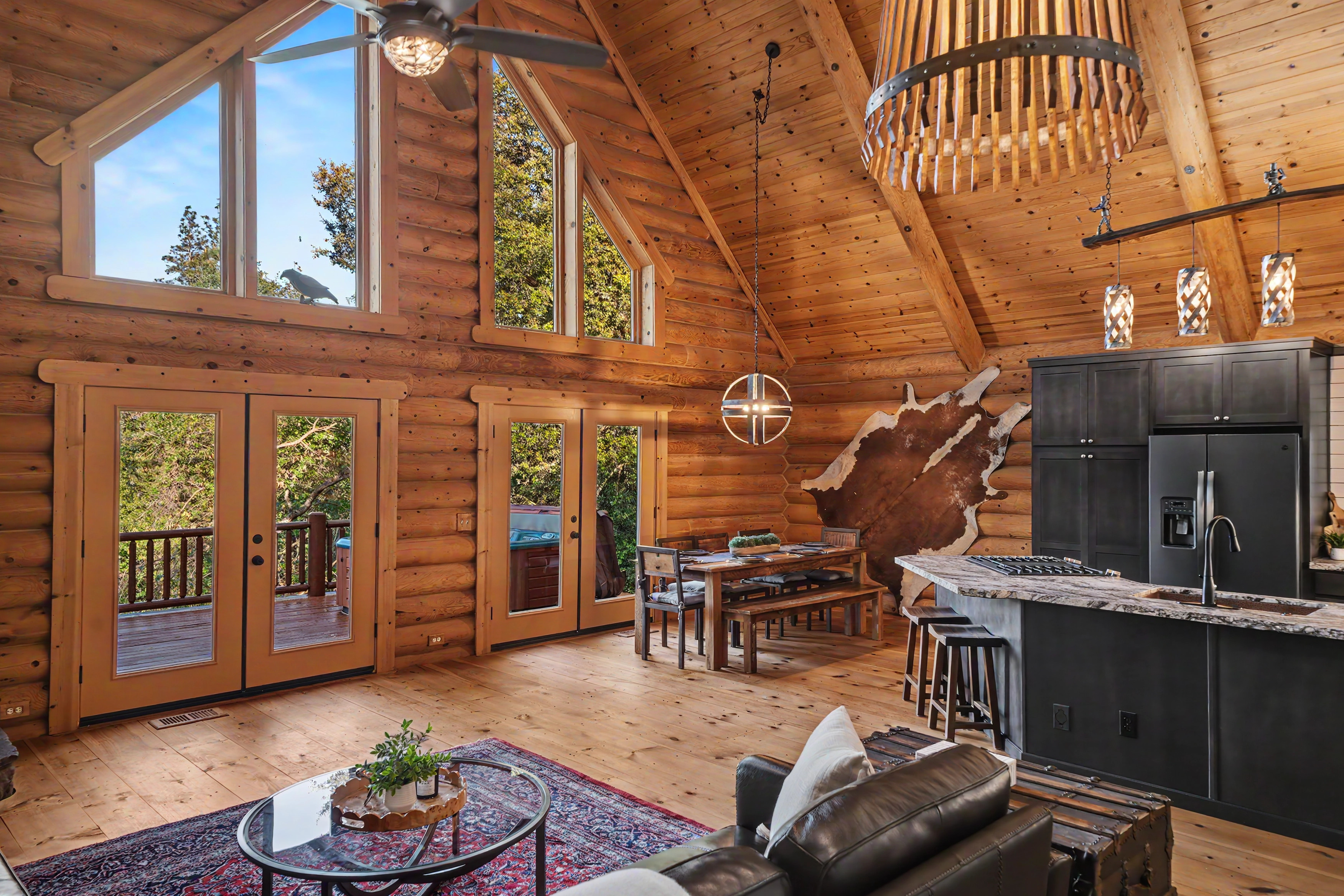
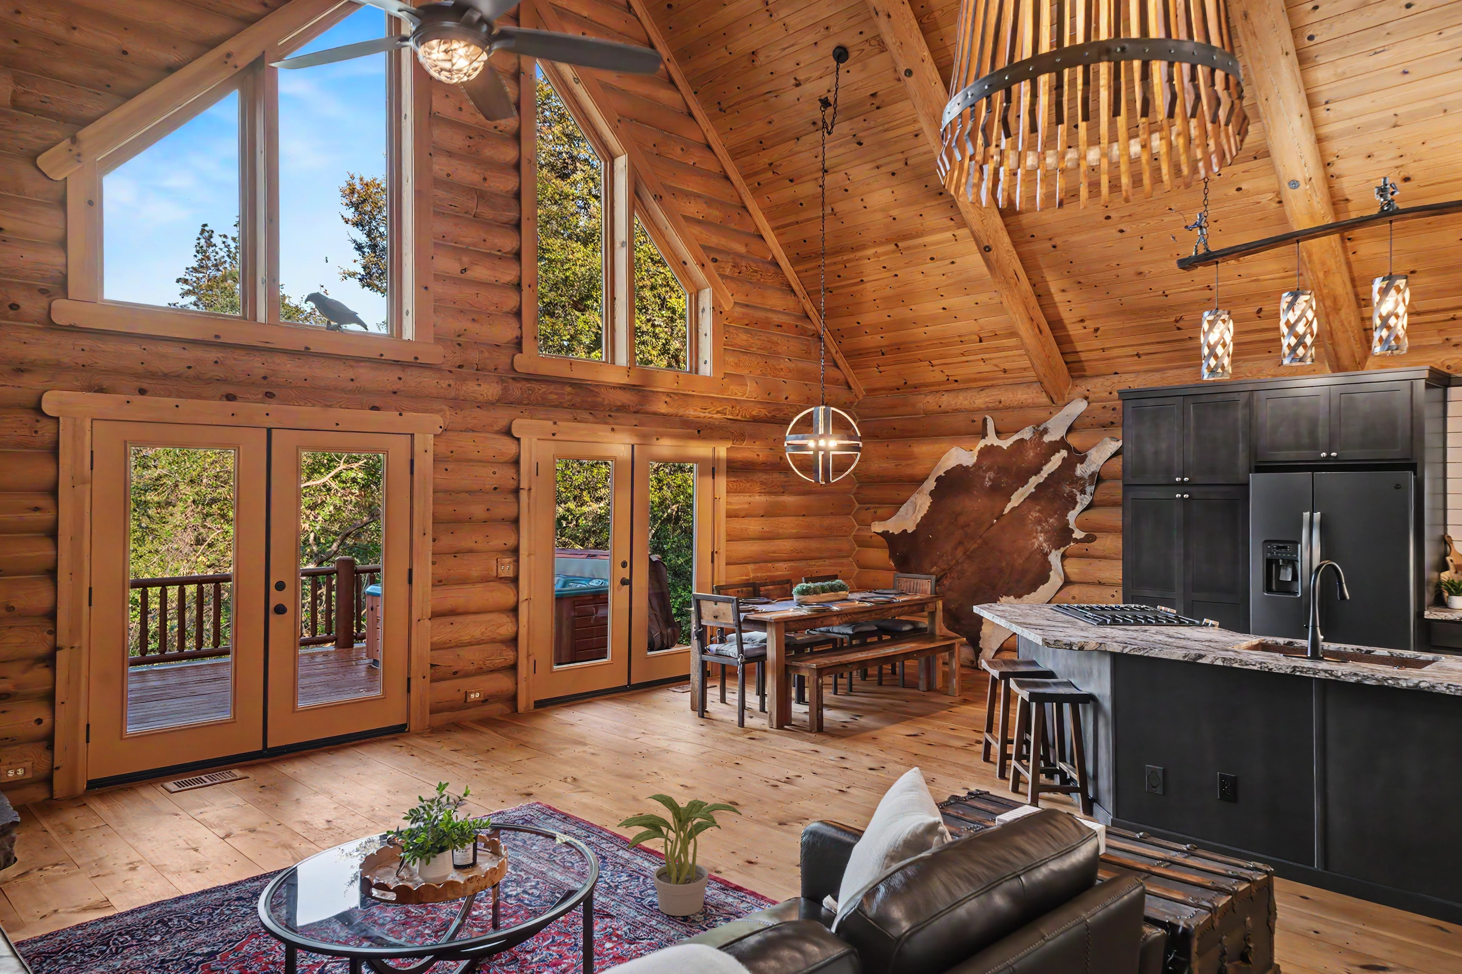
+ potted plant (679, 854)
